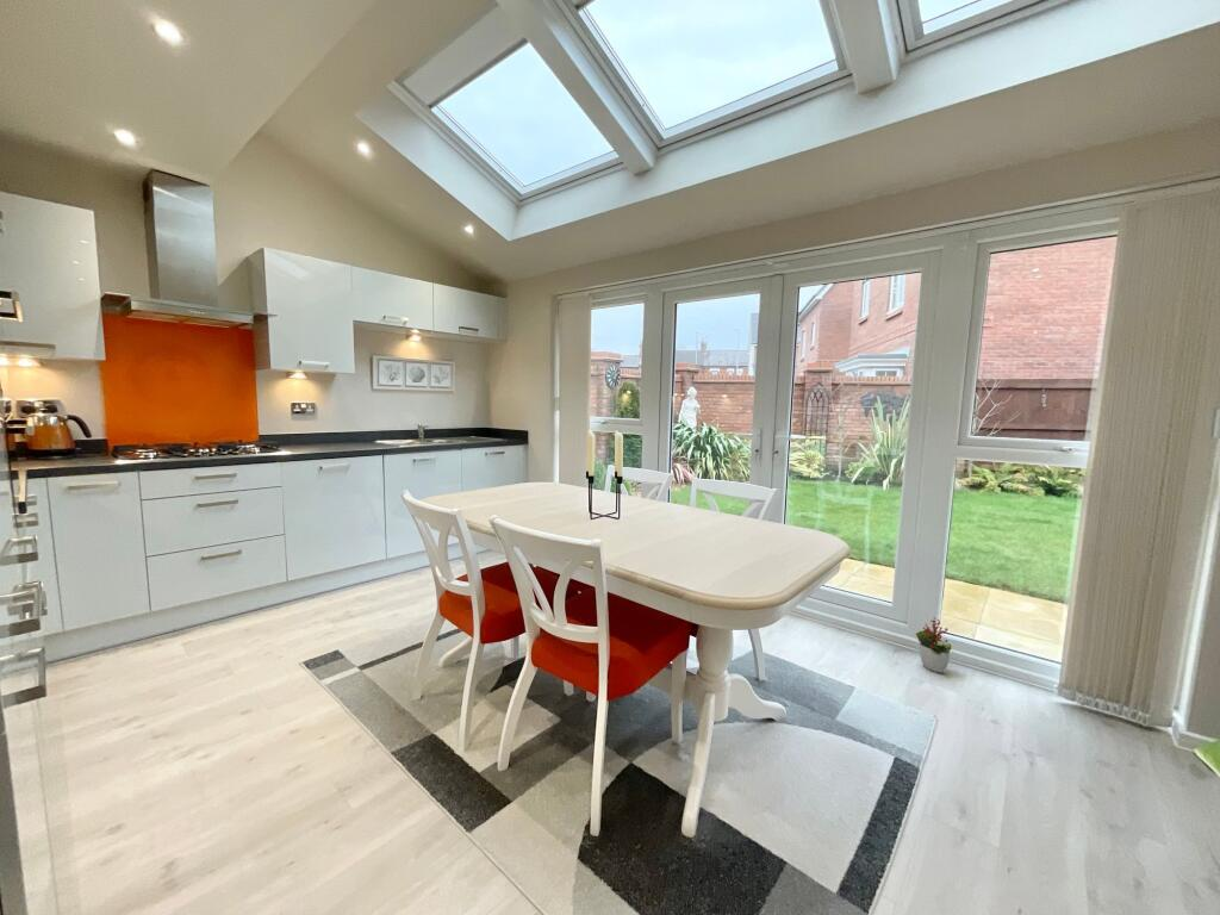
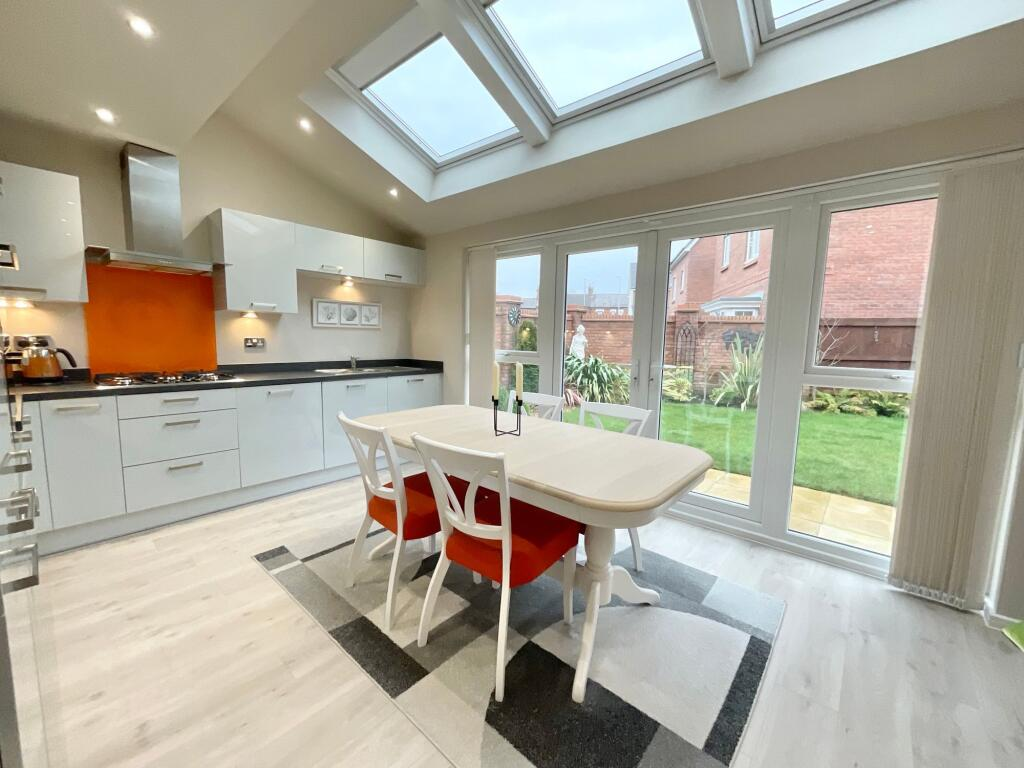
- decorative plant (932, 643)
